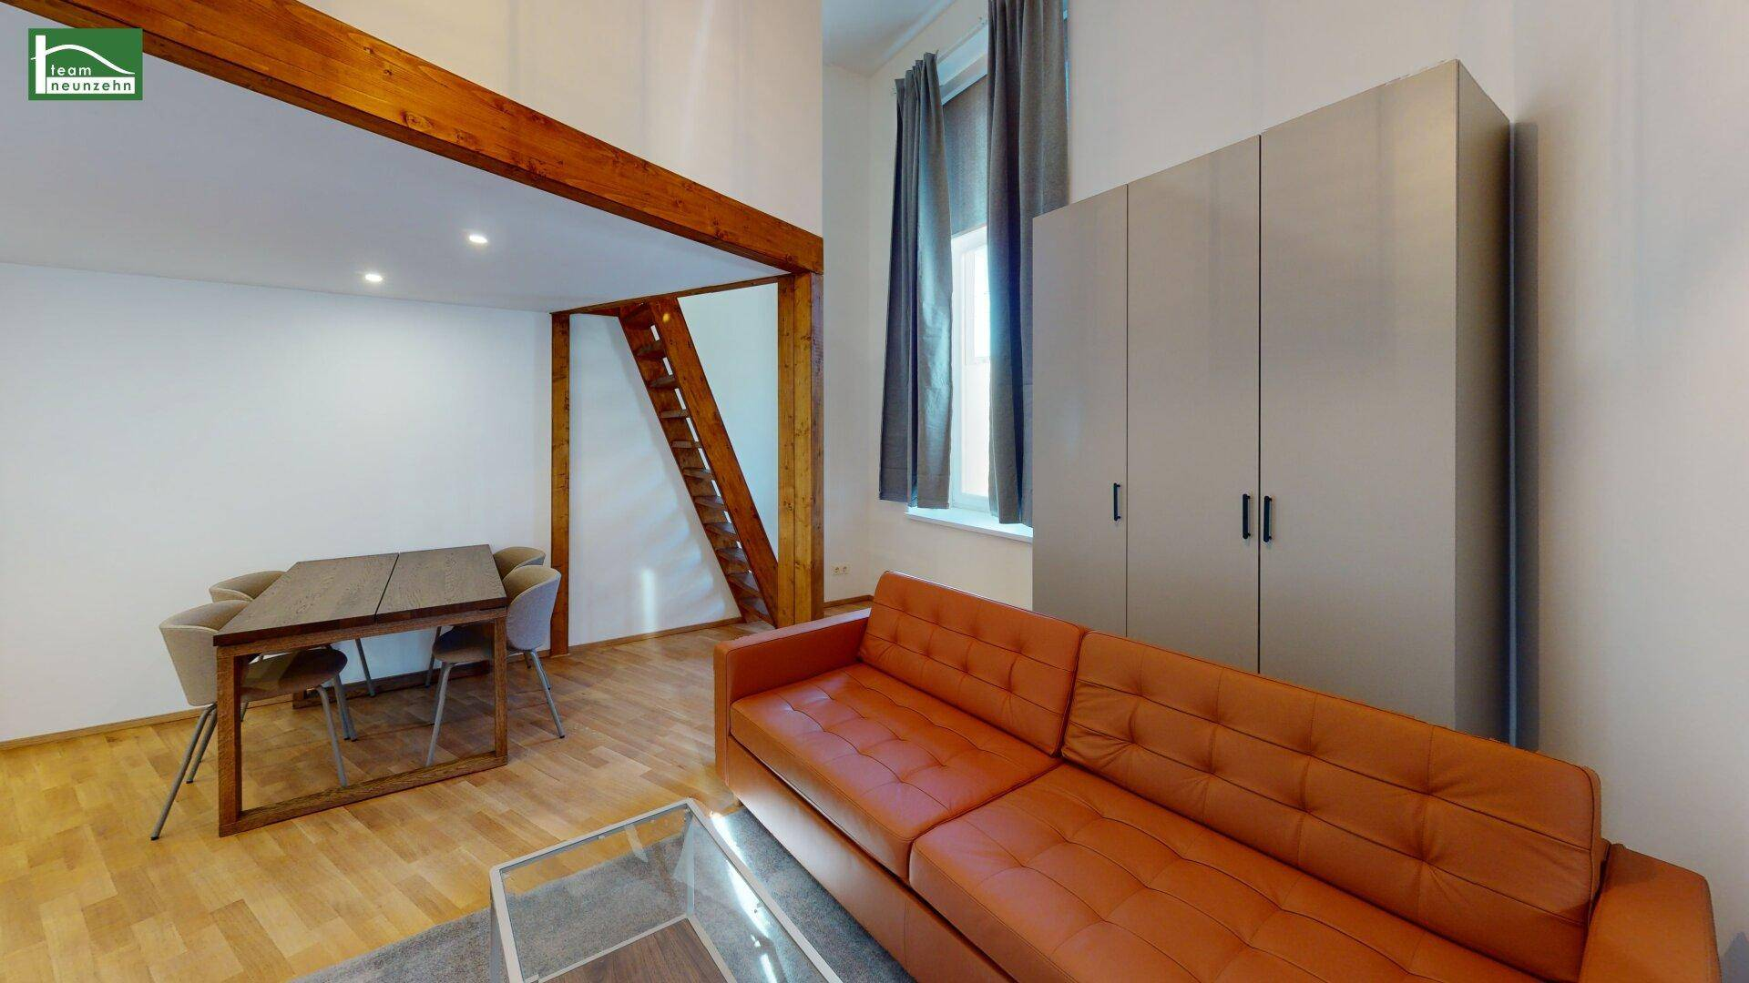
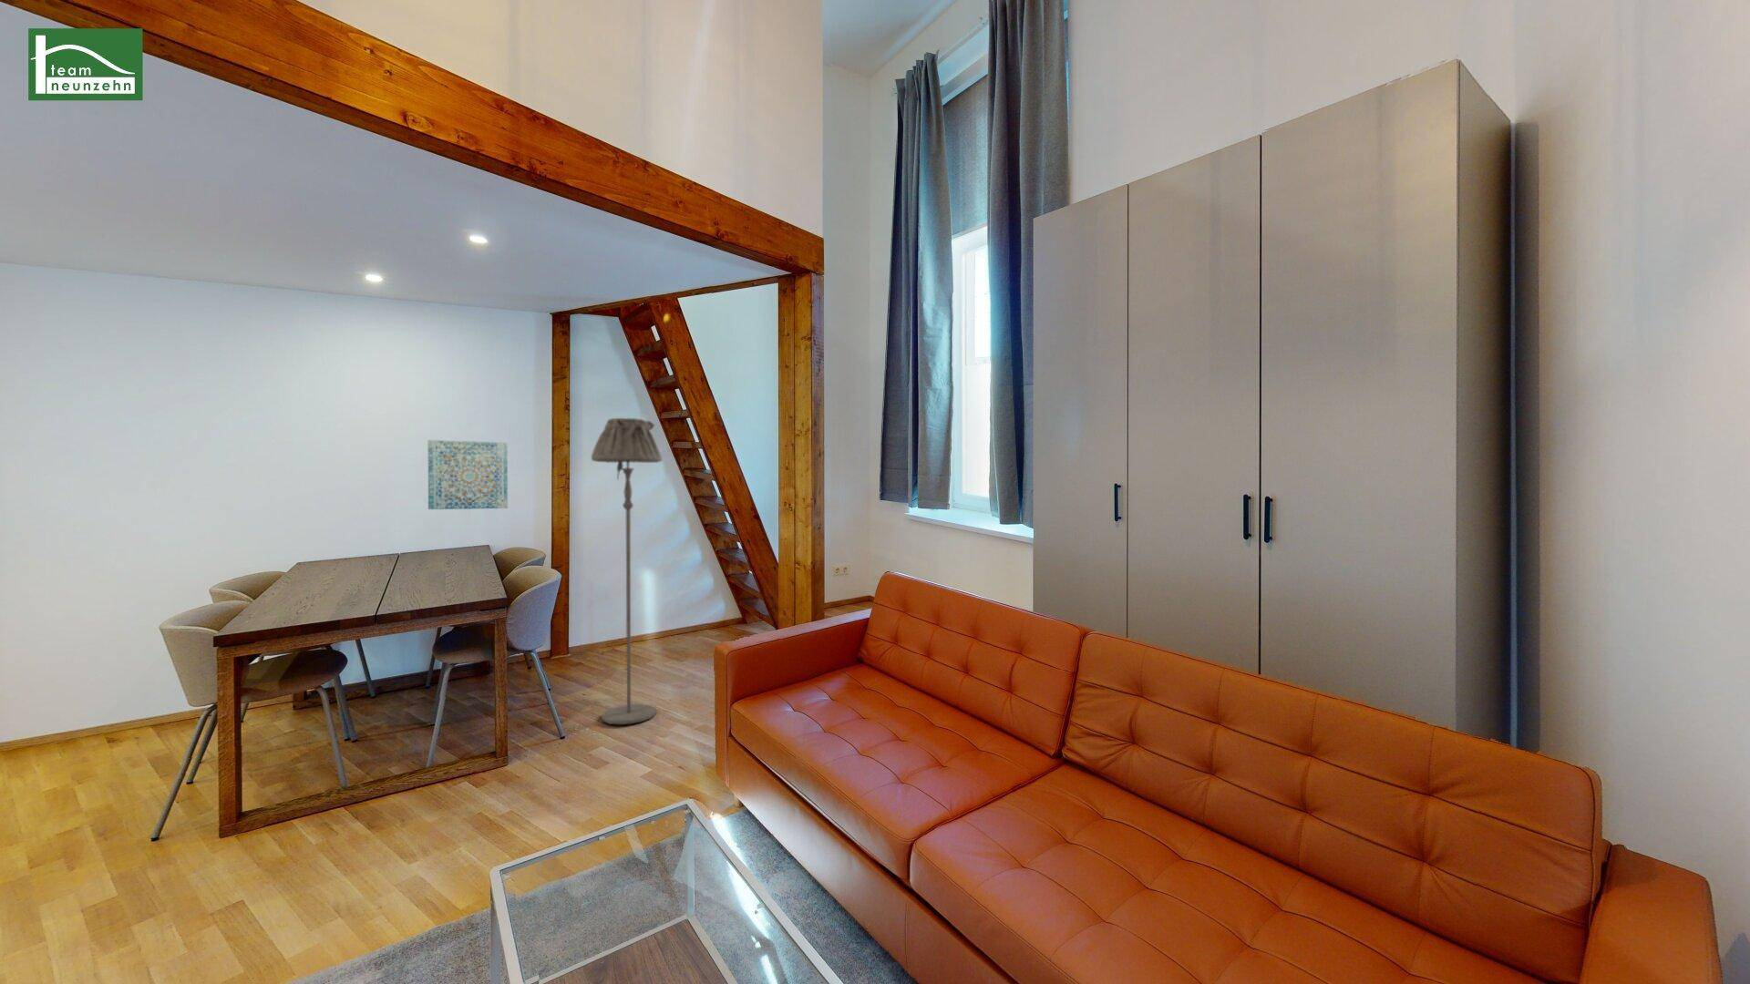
+ wall art (469, 475)
+ floor lamp (627, 567)
